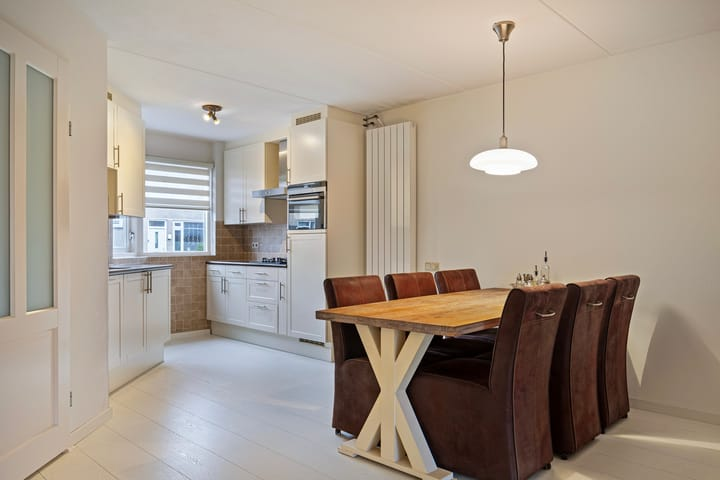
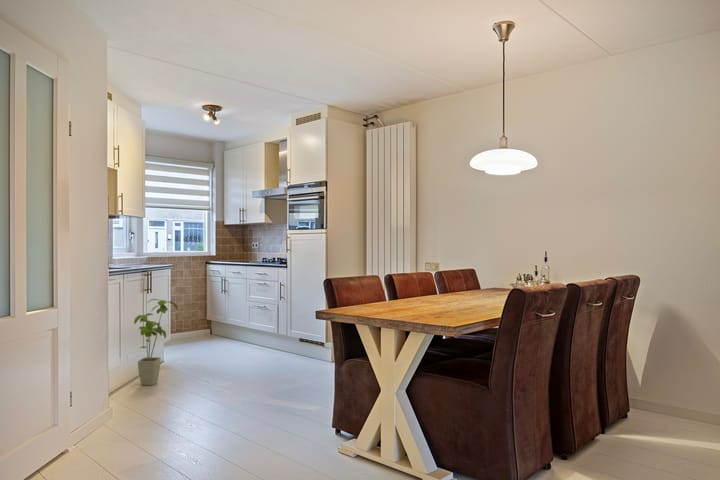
+ house plant (155, 340)
